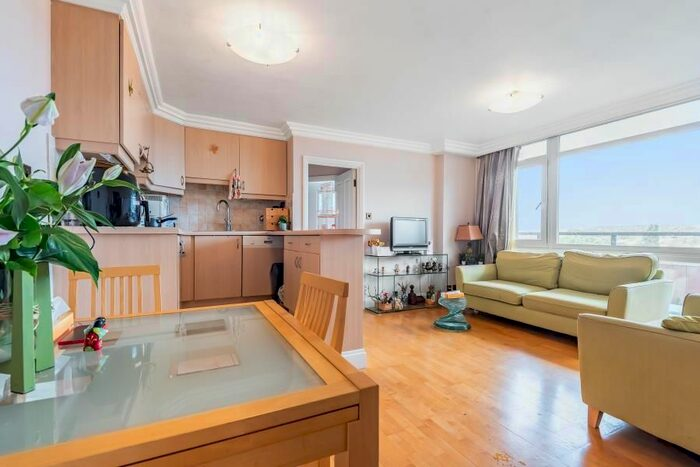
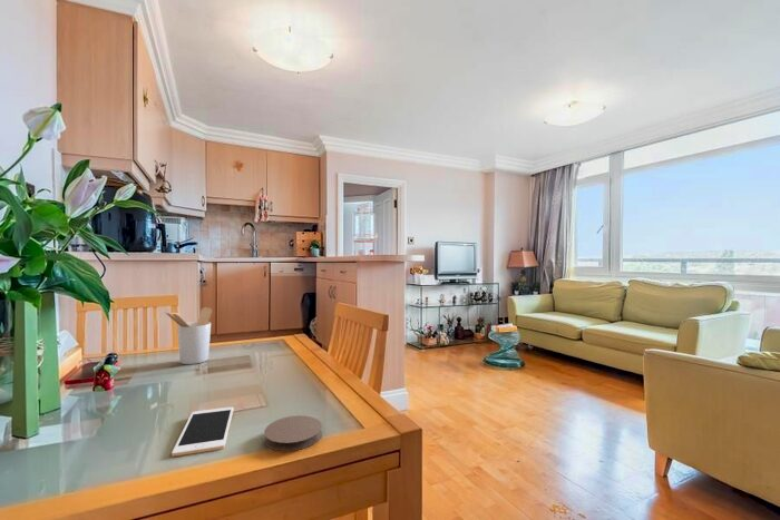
+ cell phone (206, 428)
+ coaster (293, 431)
+ utensil holder (187, 334)
